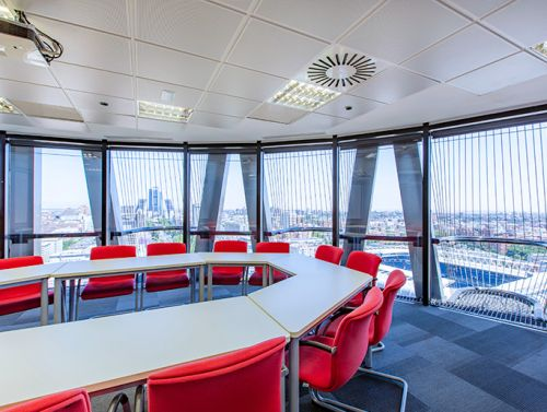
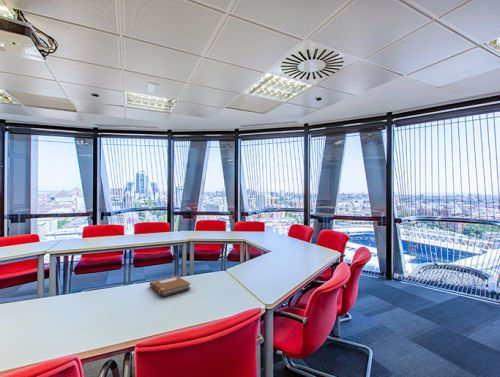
+ notebook (169, 285)
